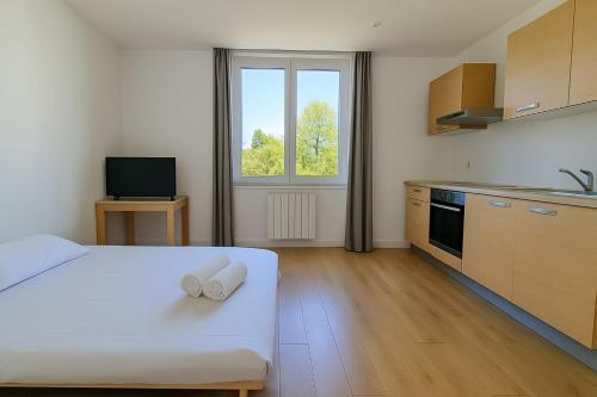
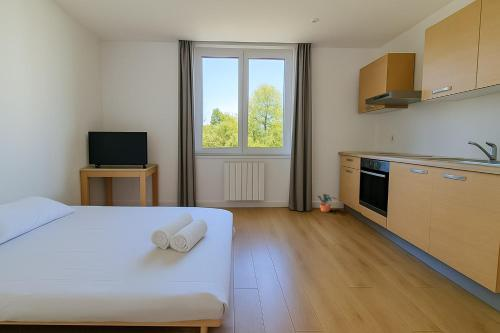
+ potted plant (325, 203)
